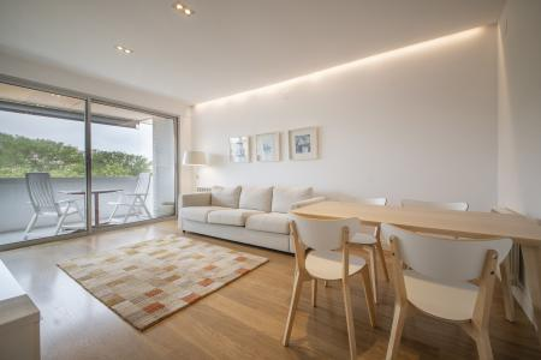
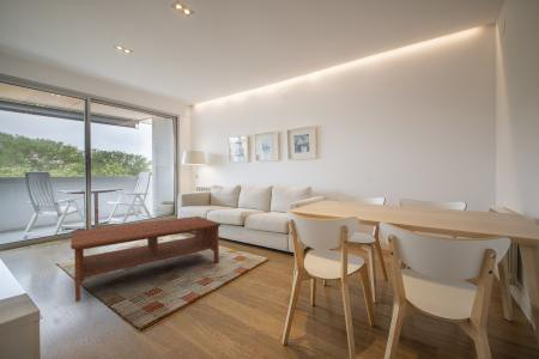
+ coffee table (152, 248)
